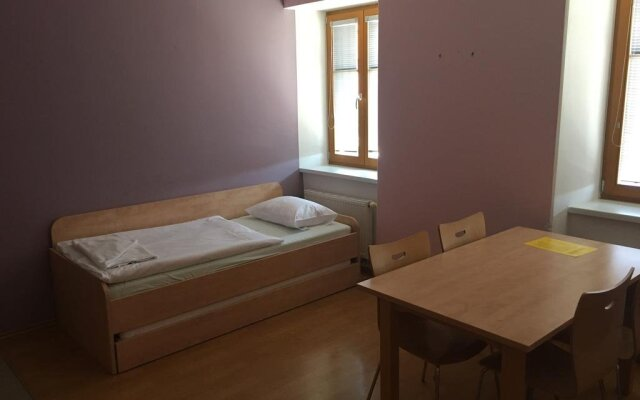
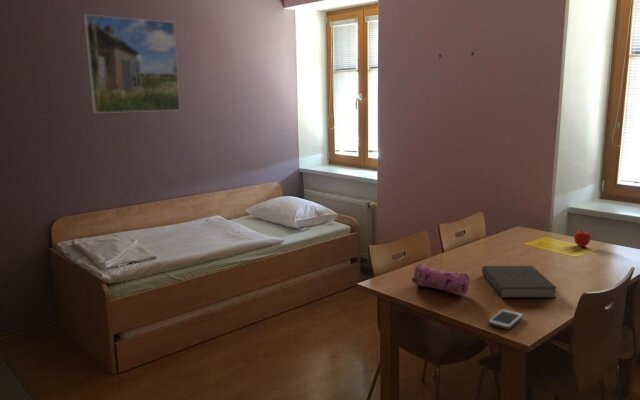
+ smartphone (505, 319)
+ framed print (135, 65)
+ fruit (582, 238)
+ book (516, 281)
+ pencil case (440, 279)
